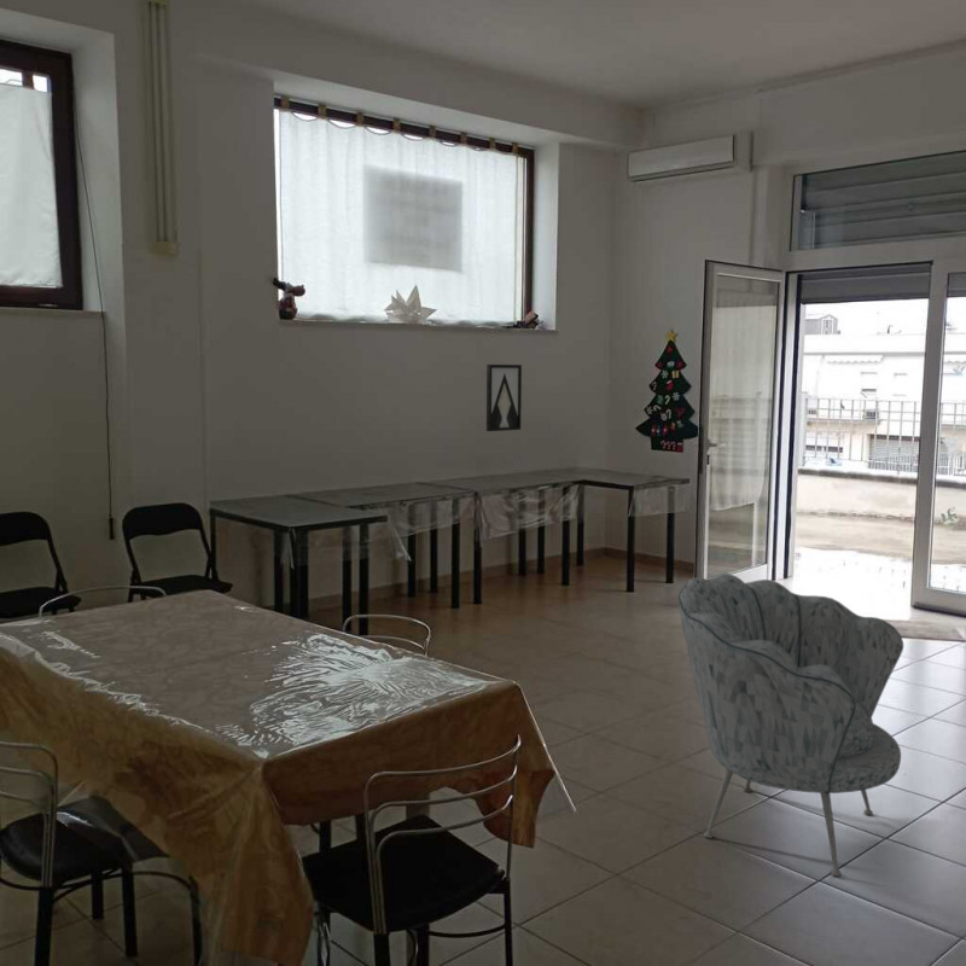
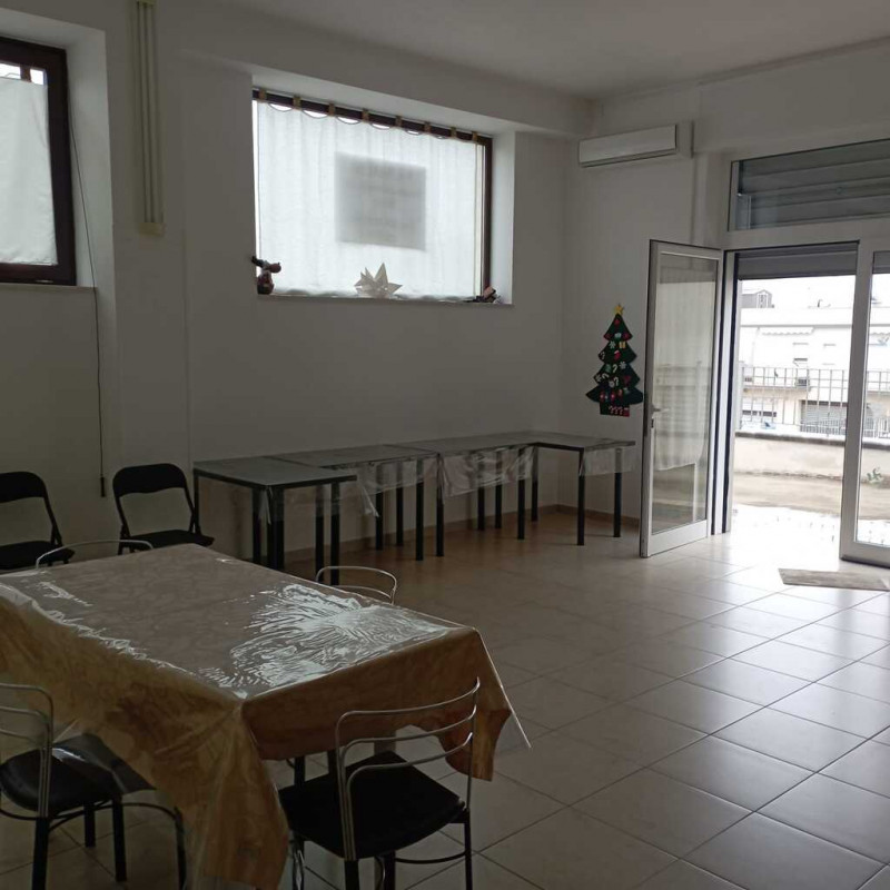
- armchair (786, 709)
- wall art (504, 397)
